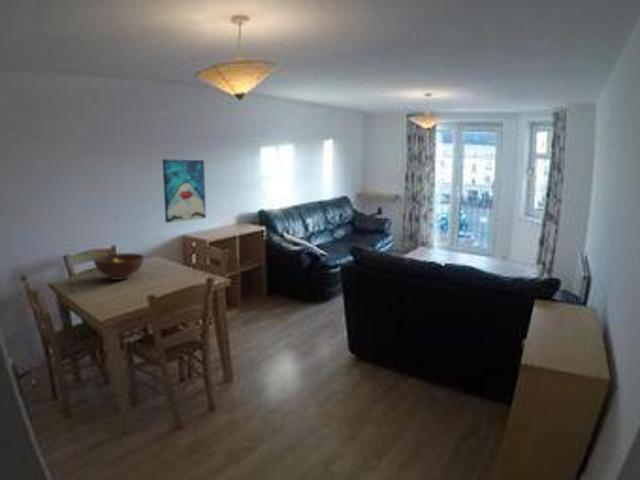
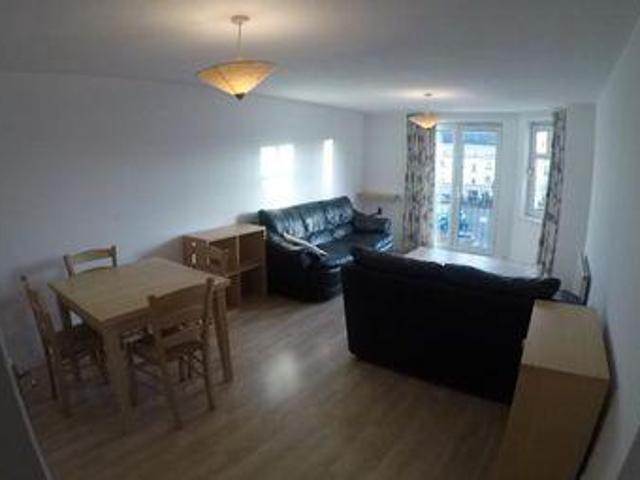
- fruit bowl (119, 267)
- wall art (185, 190)
